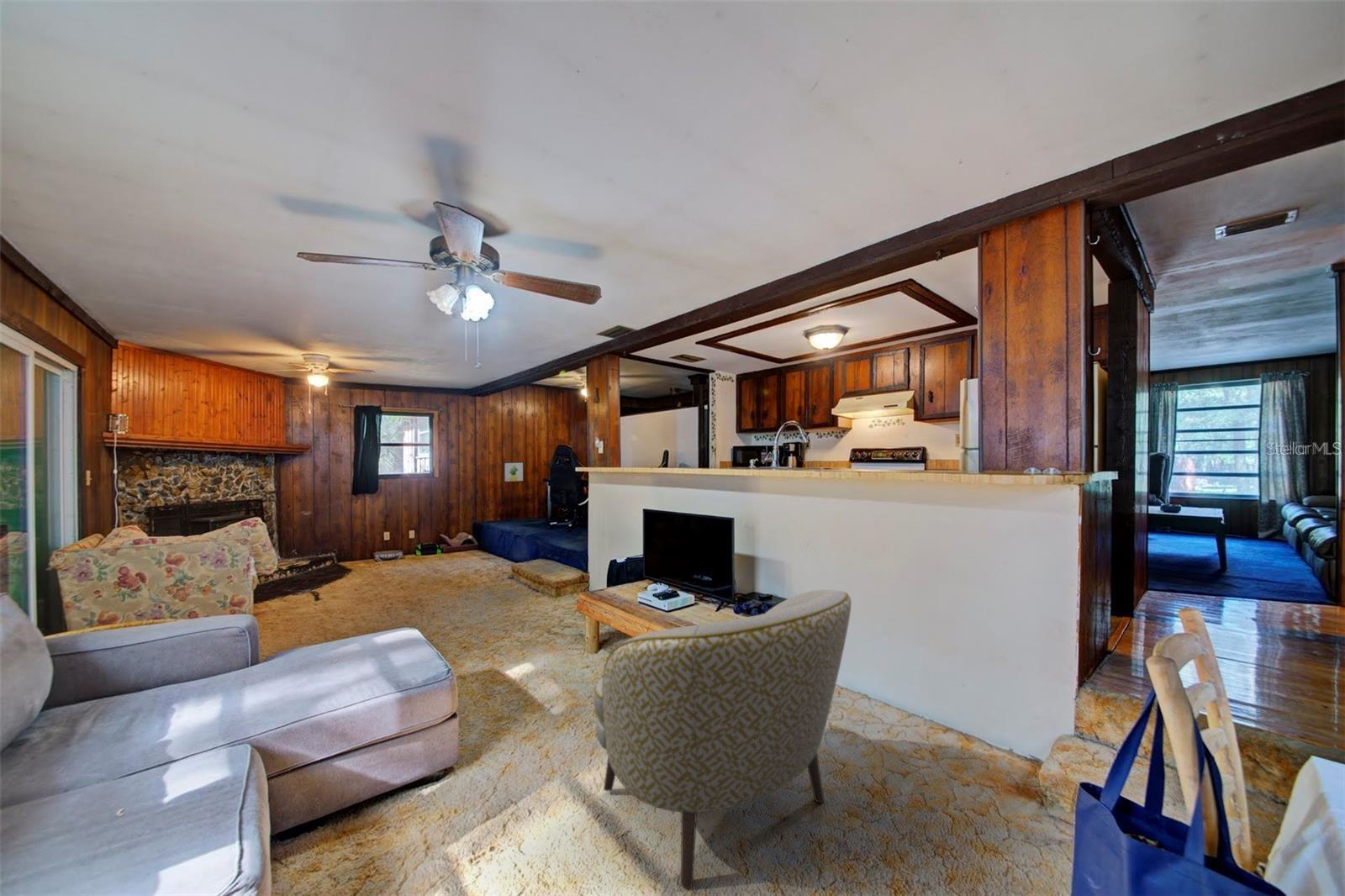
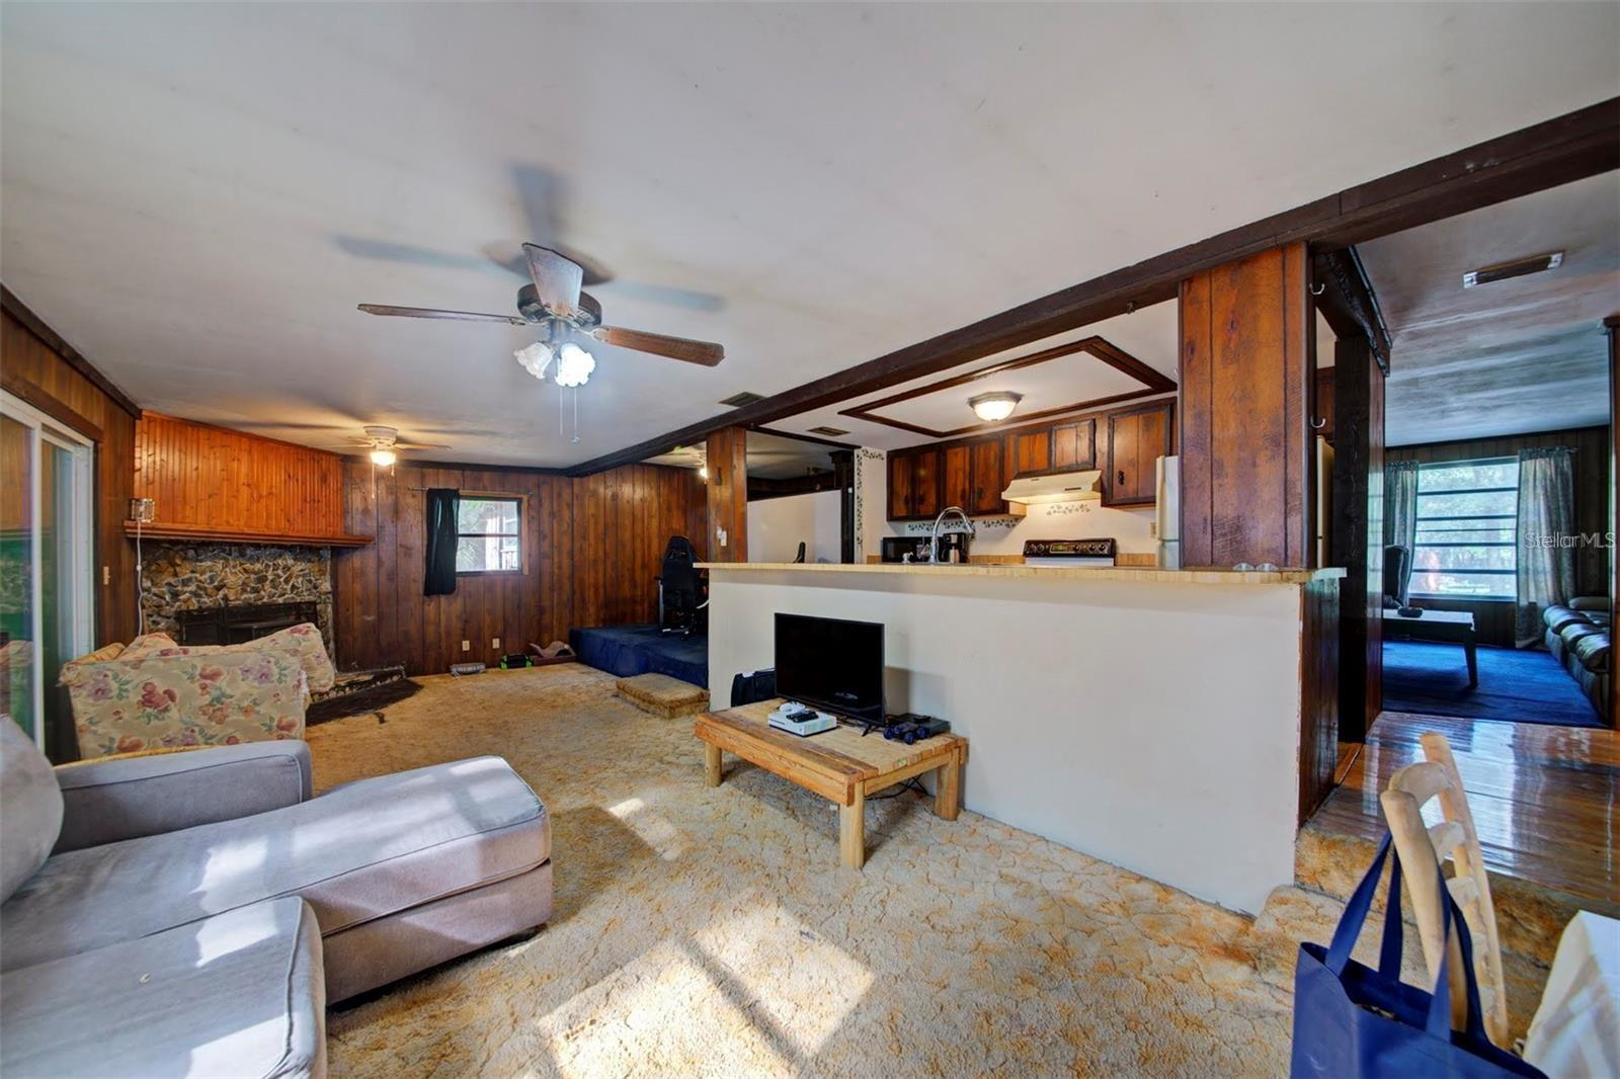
- wall art (514, 472)
- armchair (721, 693)
